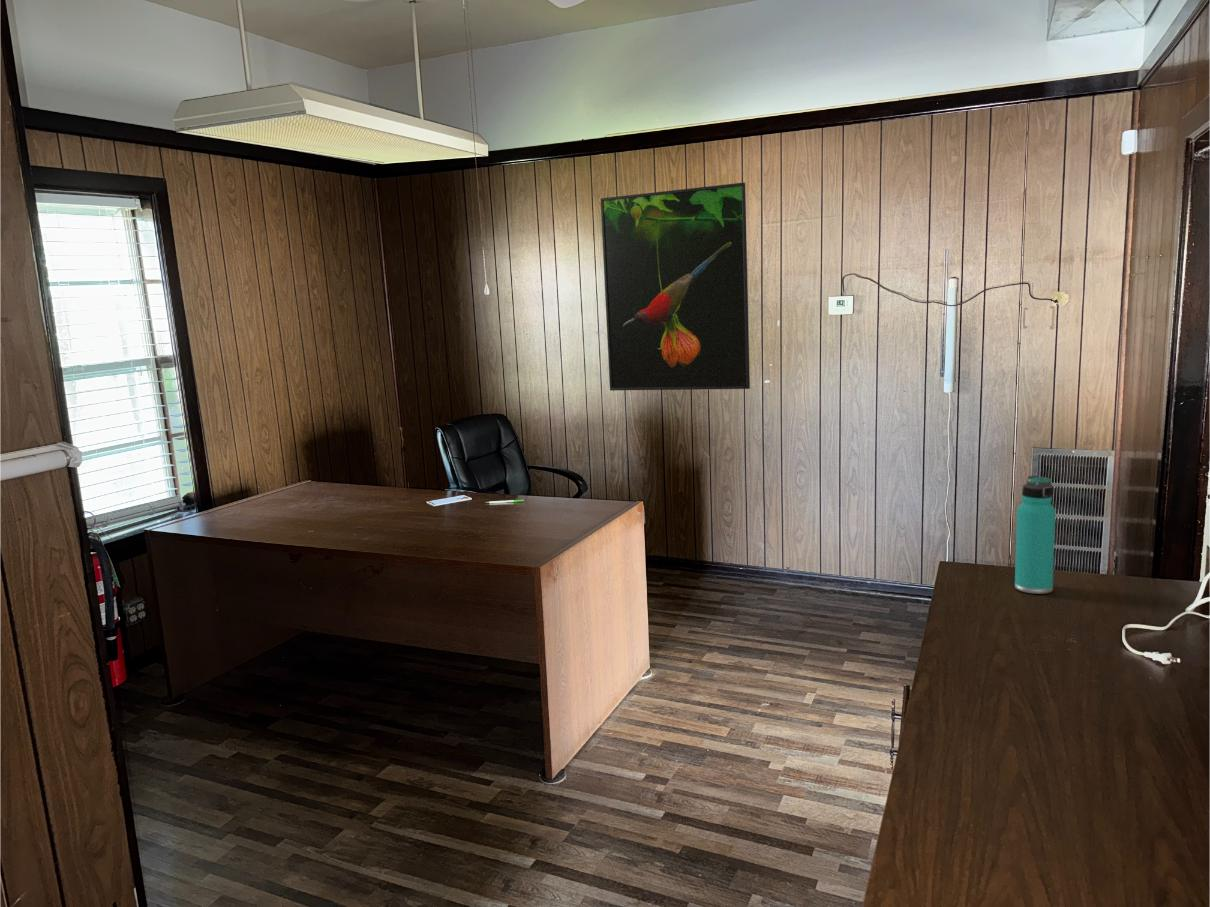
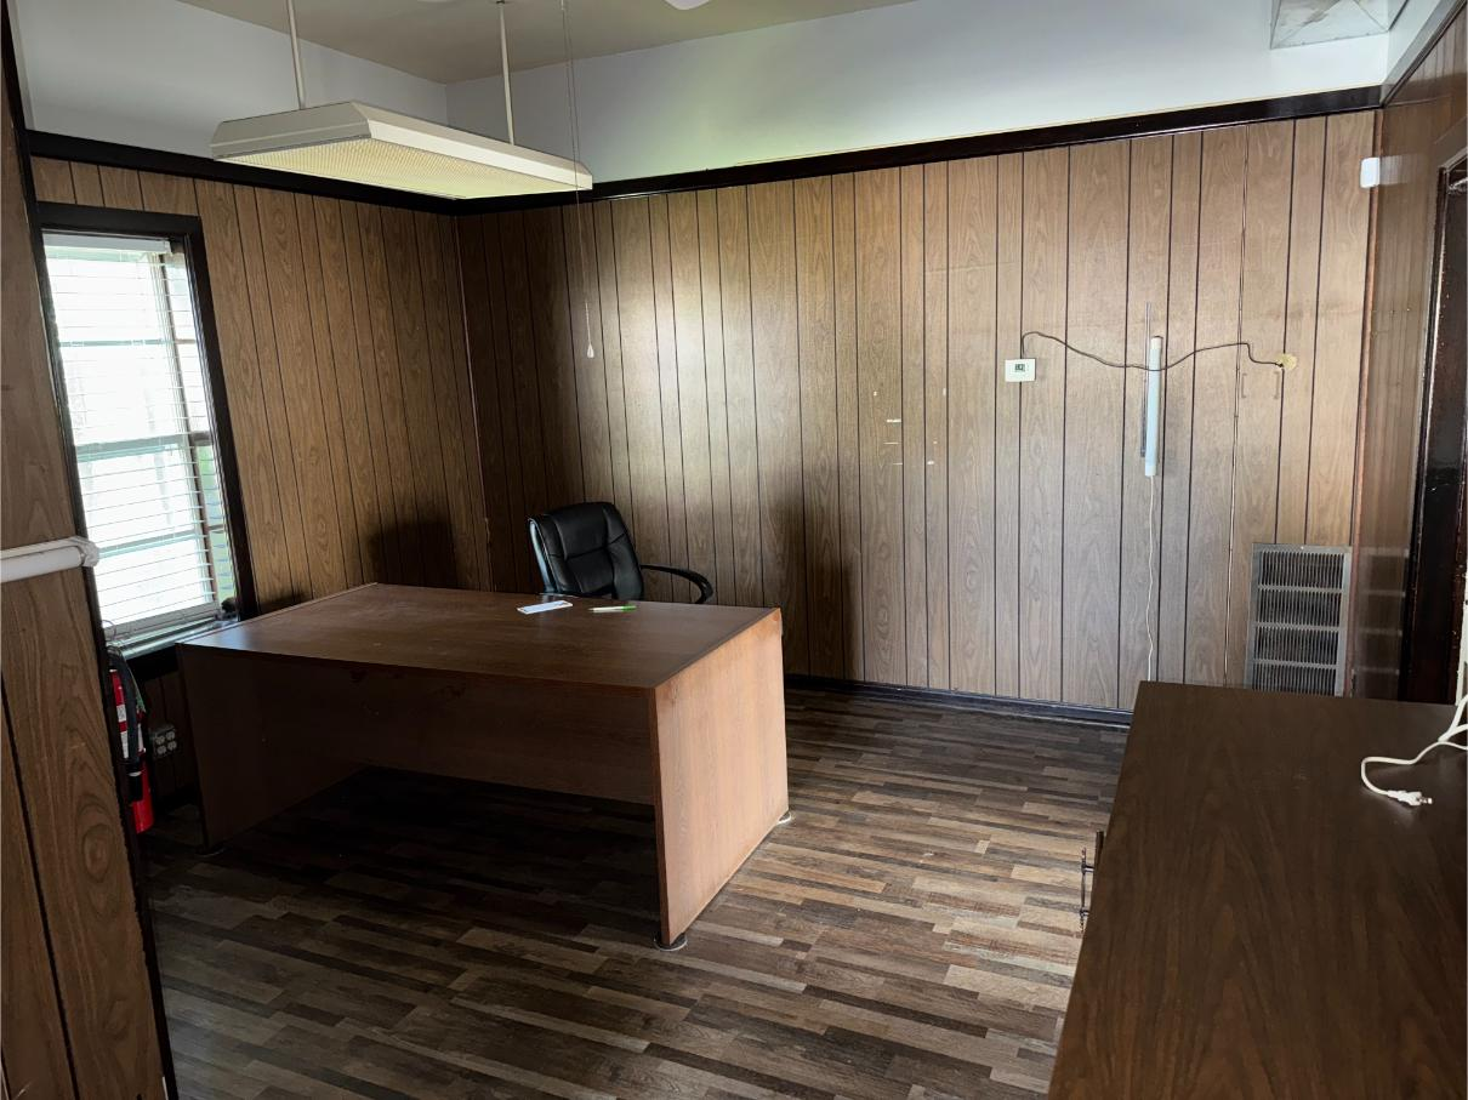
- thermos bottle (1035, 533)
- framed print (674, 292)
